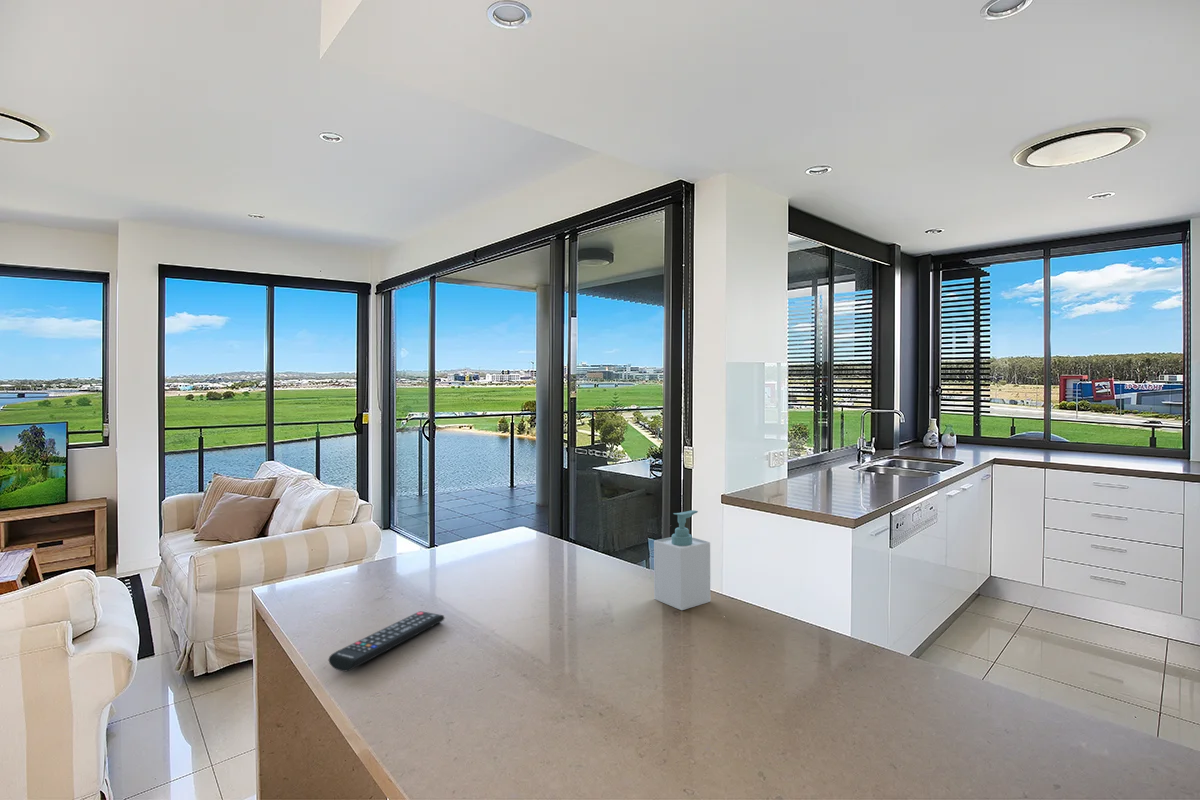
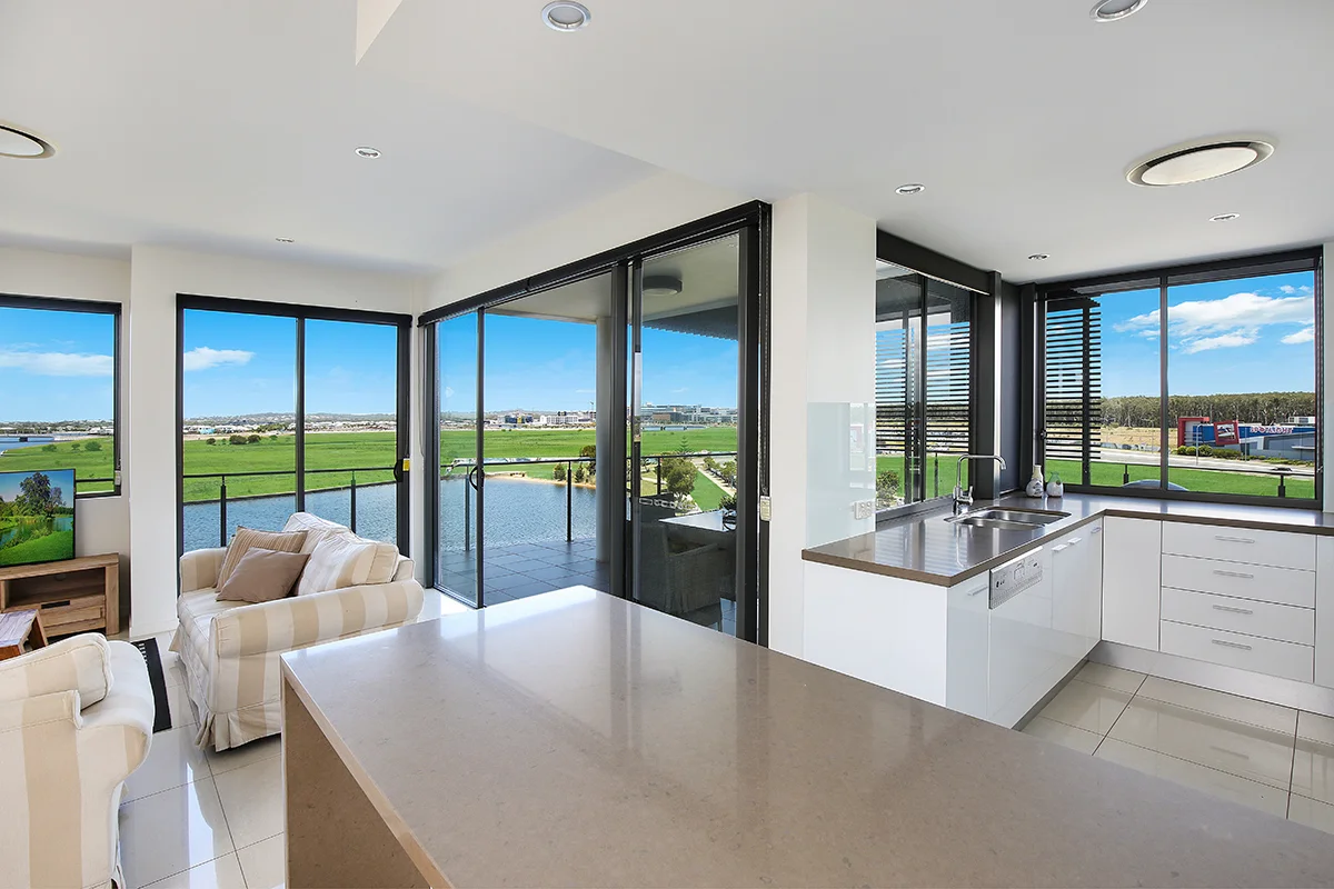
- remote control (391, 637)
- soap bottle (682, 556)
